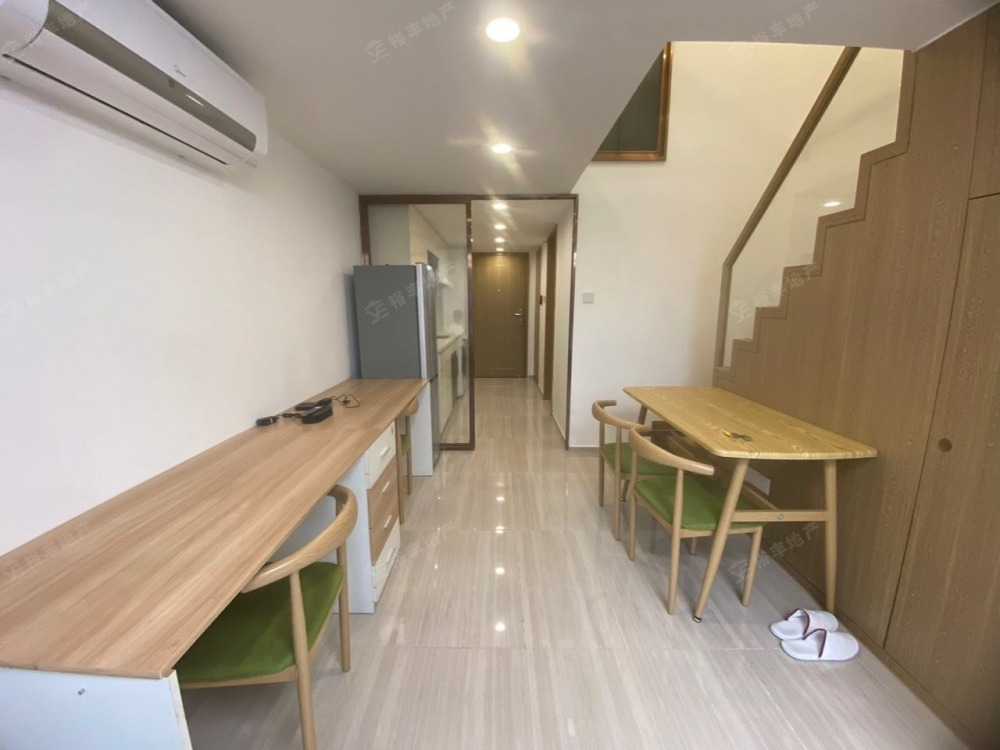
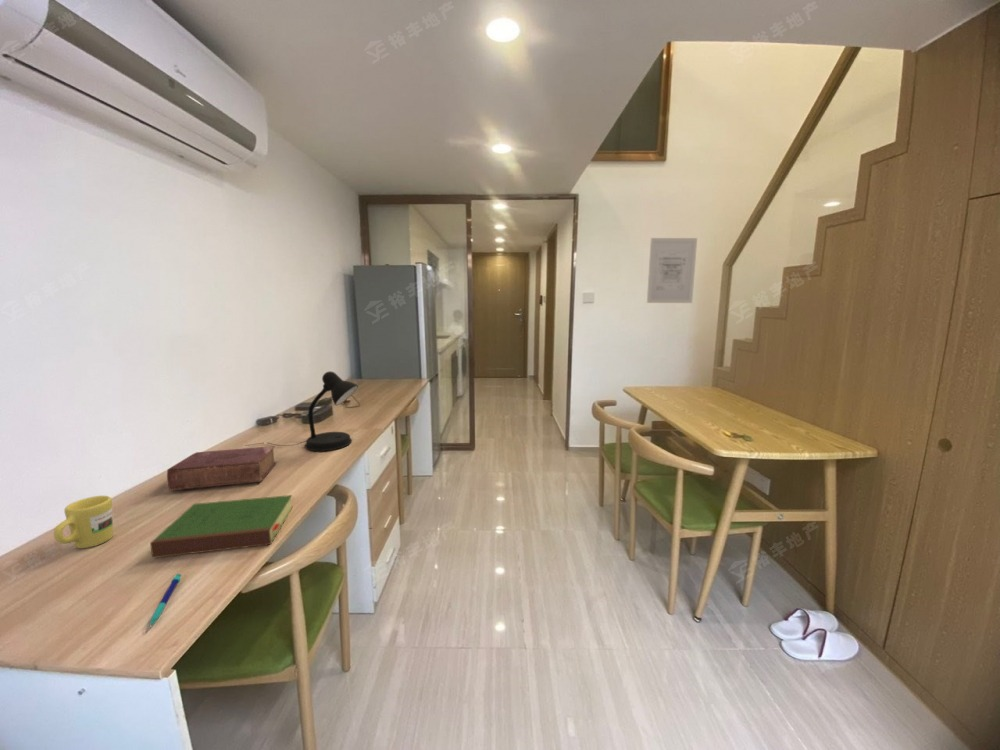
+ book (226, 466)
+ desk lamp (308, 411)
+ hardcover book (231, 522)
+ mug (83, 526)
+ pen (164, 598)
+ wall art (671, 270)
